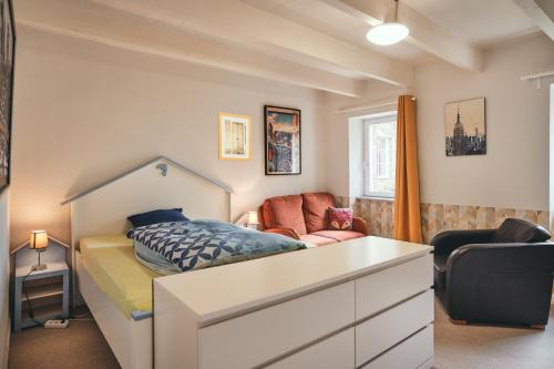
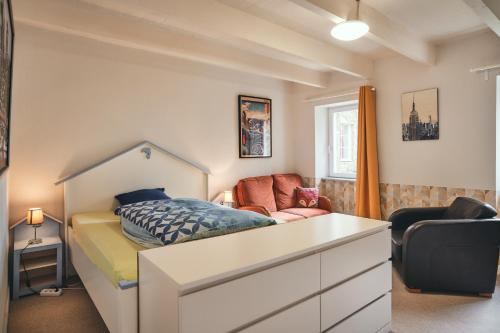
- wall art (235, 137)
